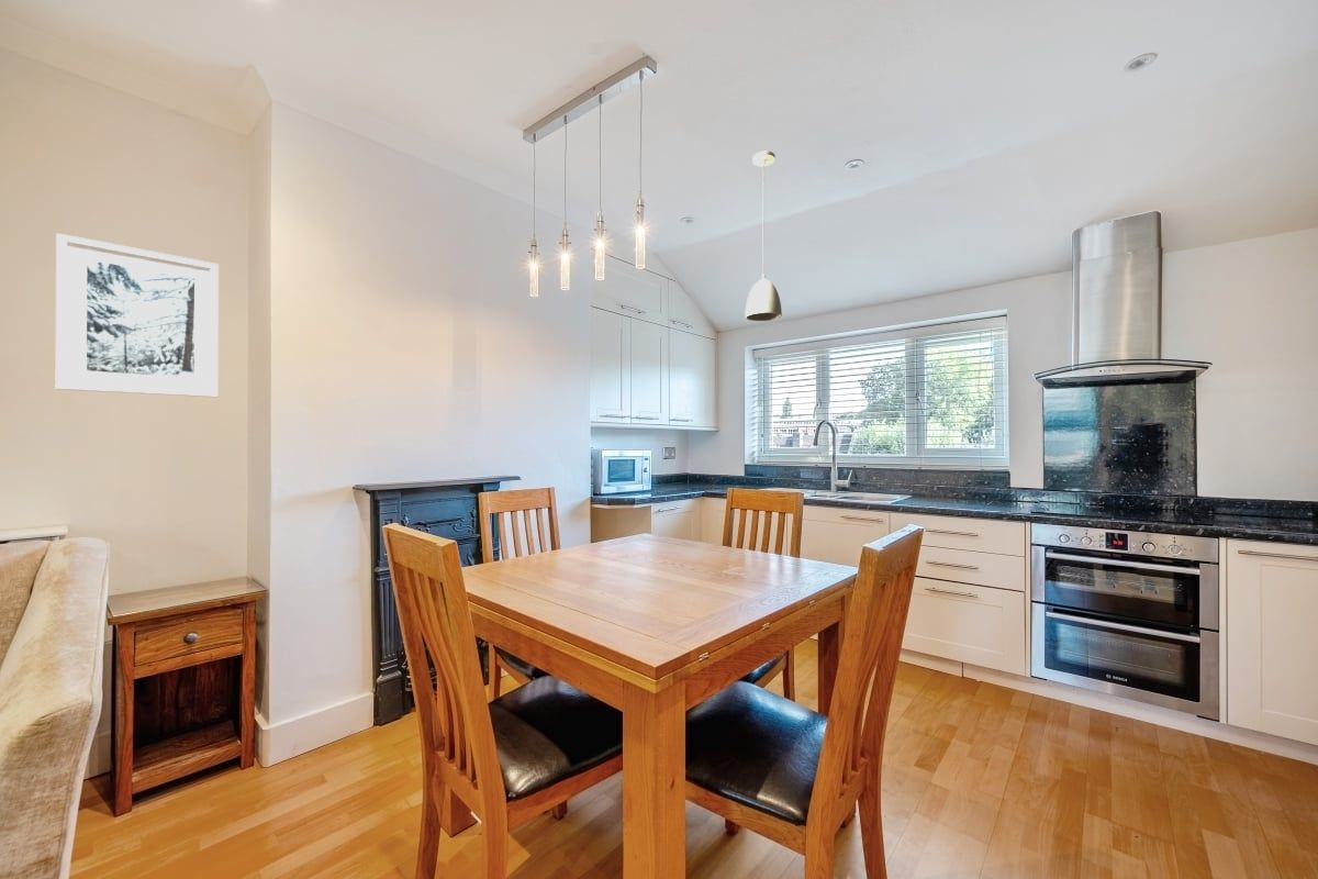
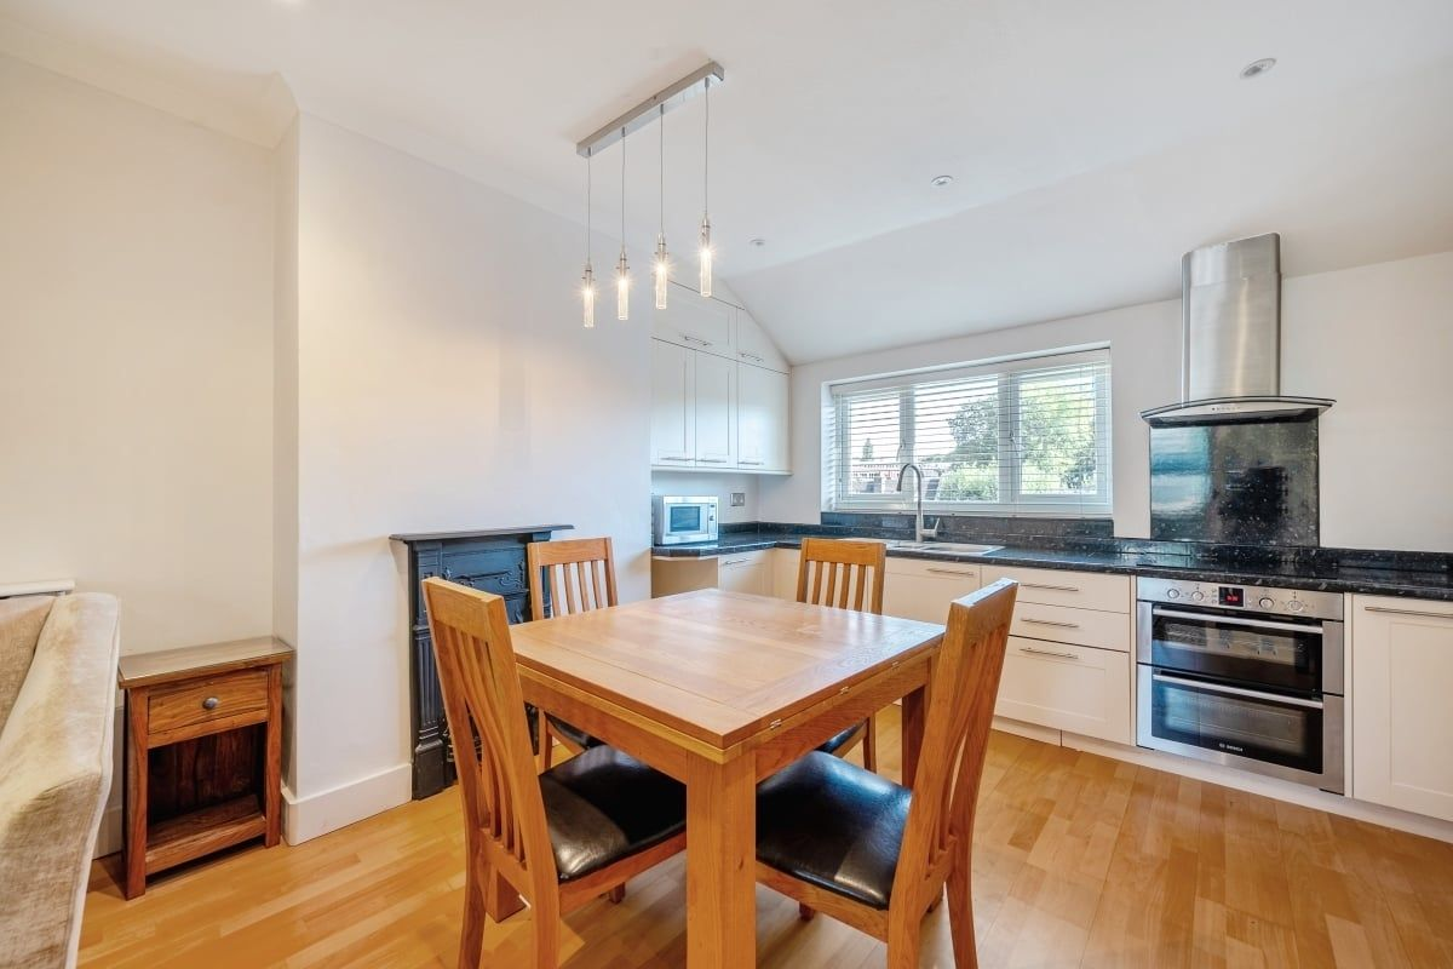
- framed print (143, 321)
- light fixture (763, 236)
